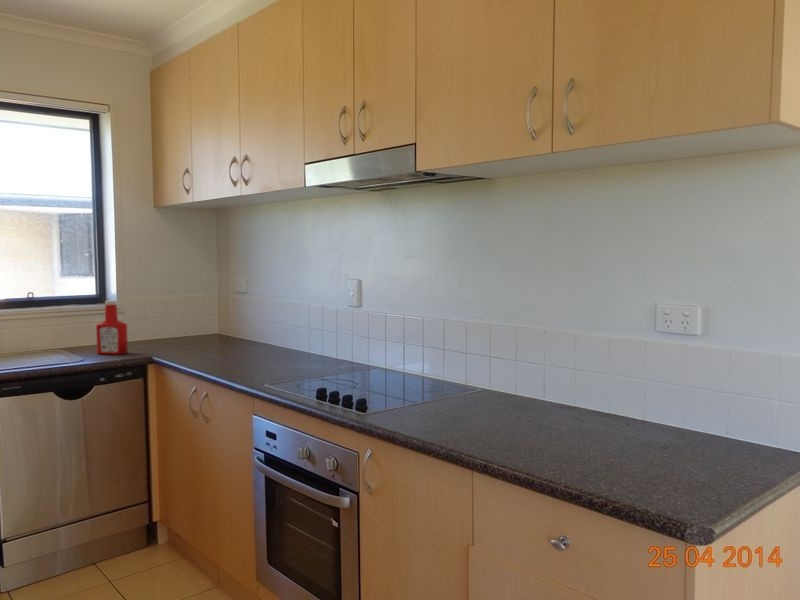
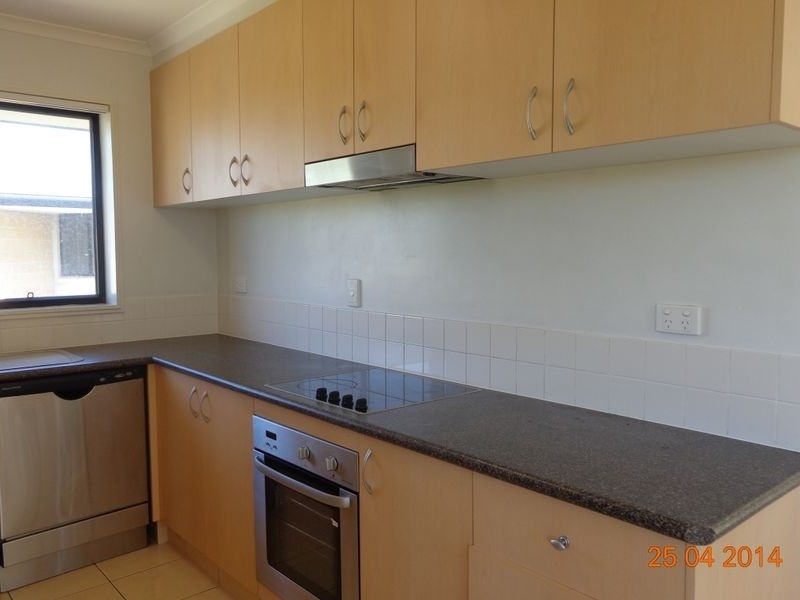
- soap bottle (111, 327)
